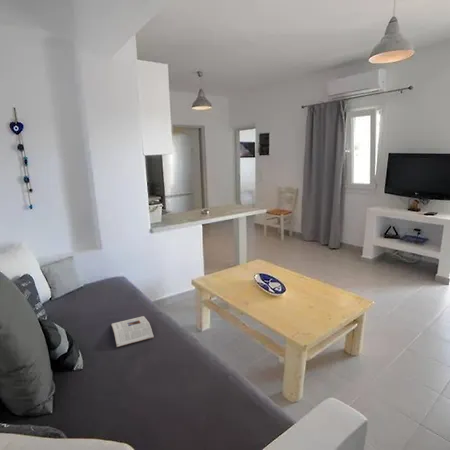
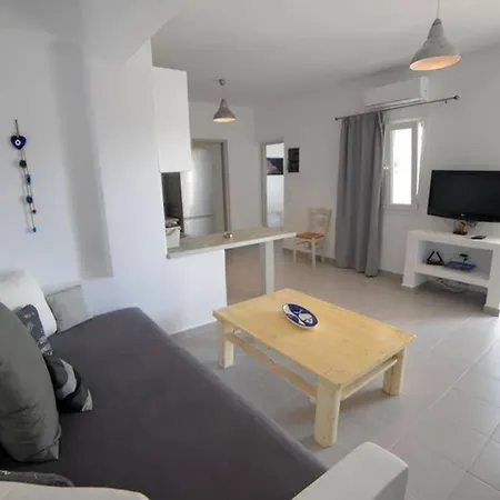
- magazine (131, 327)
